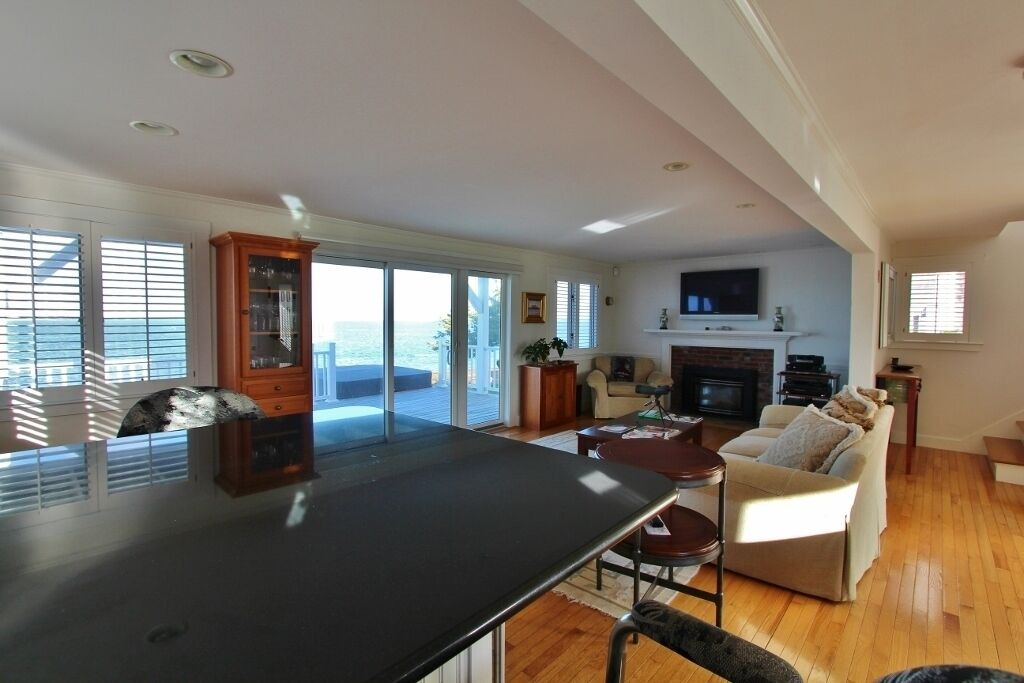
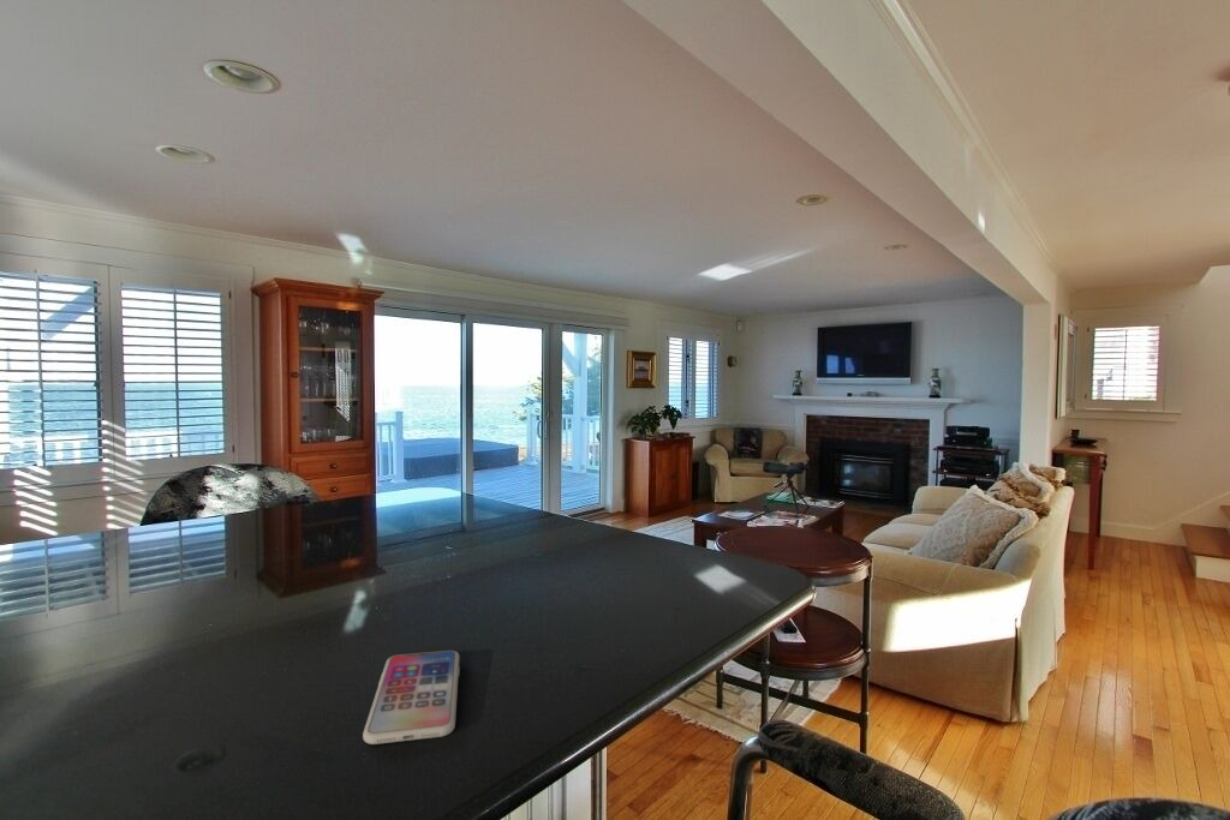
+ smartphone (417, 690)
